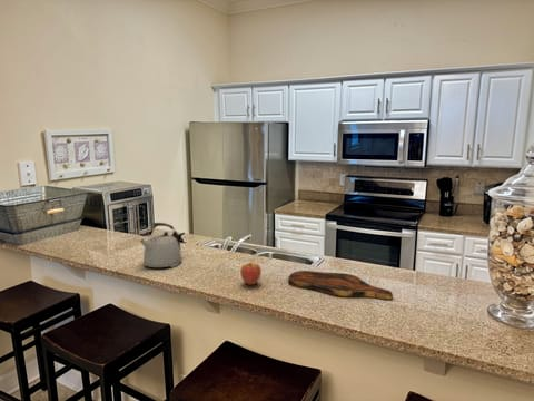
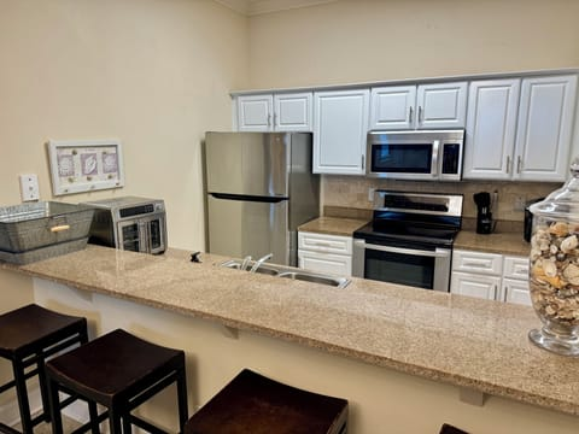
- fruit (250, 271)
- kettle (160, 242)
- cutting board (338, 283)
